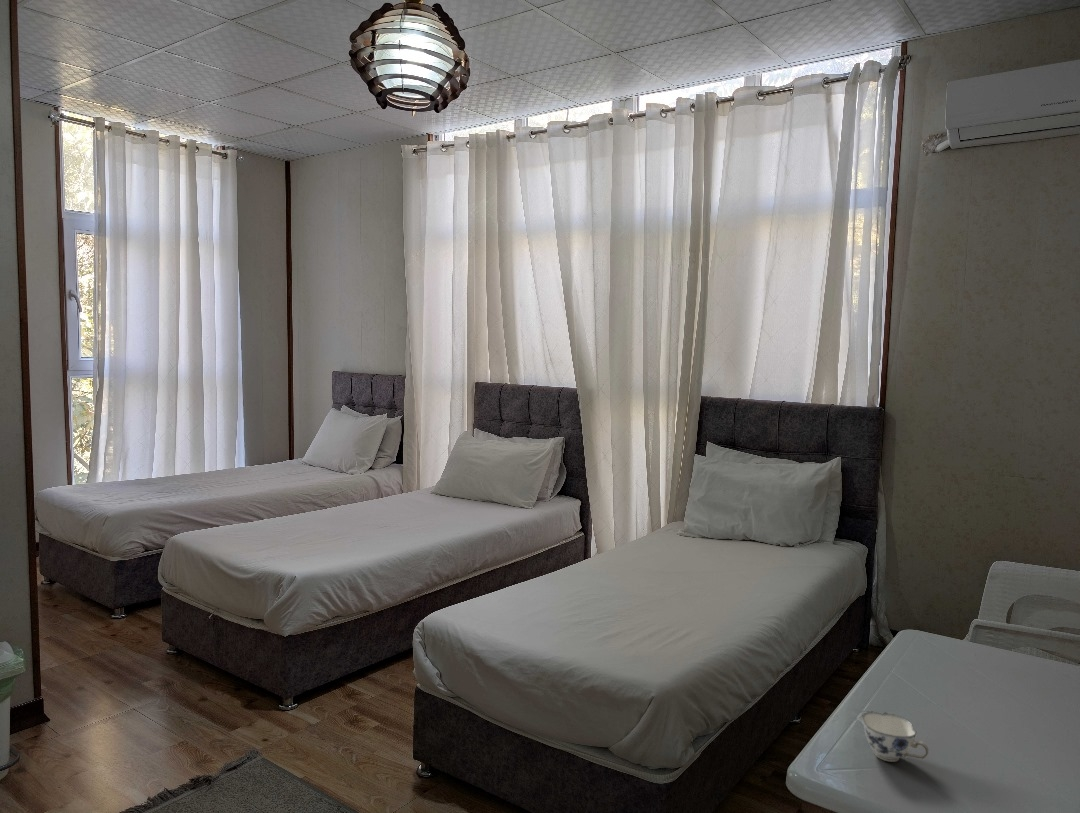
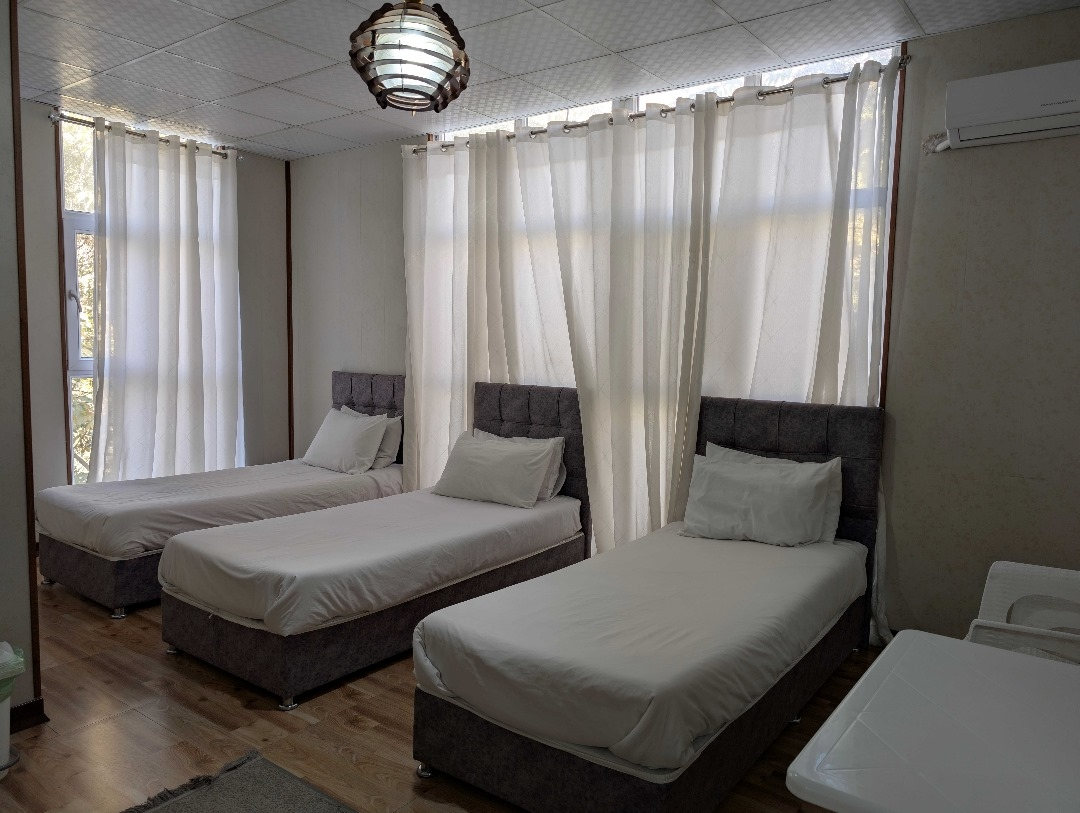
- chinaware (892, 740)
